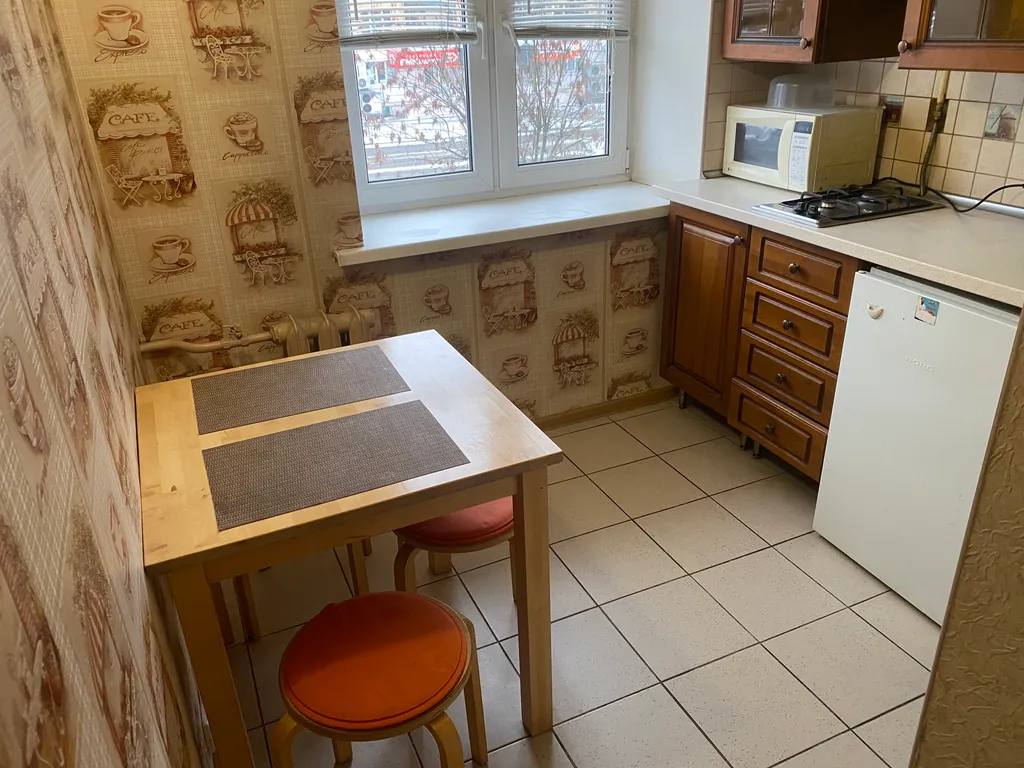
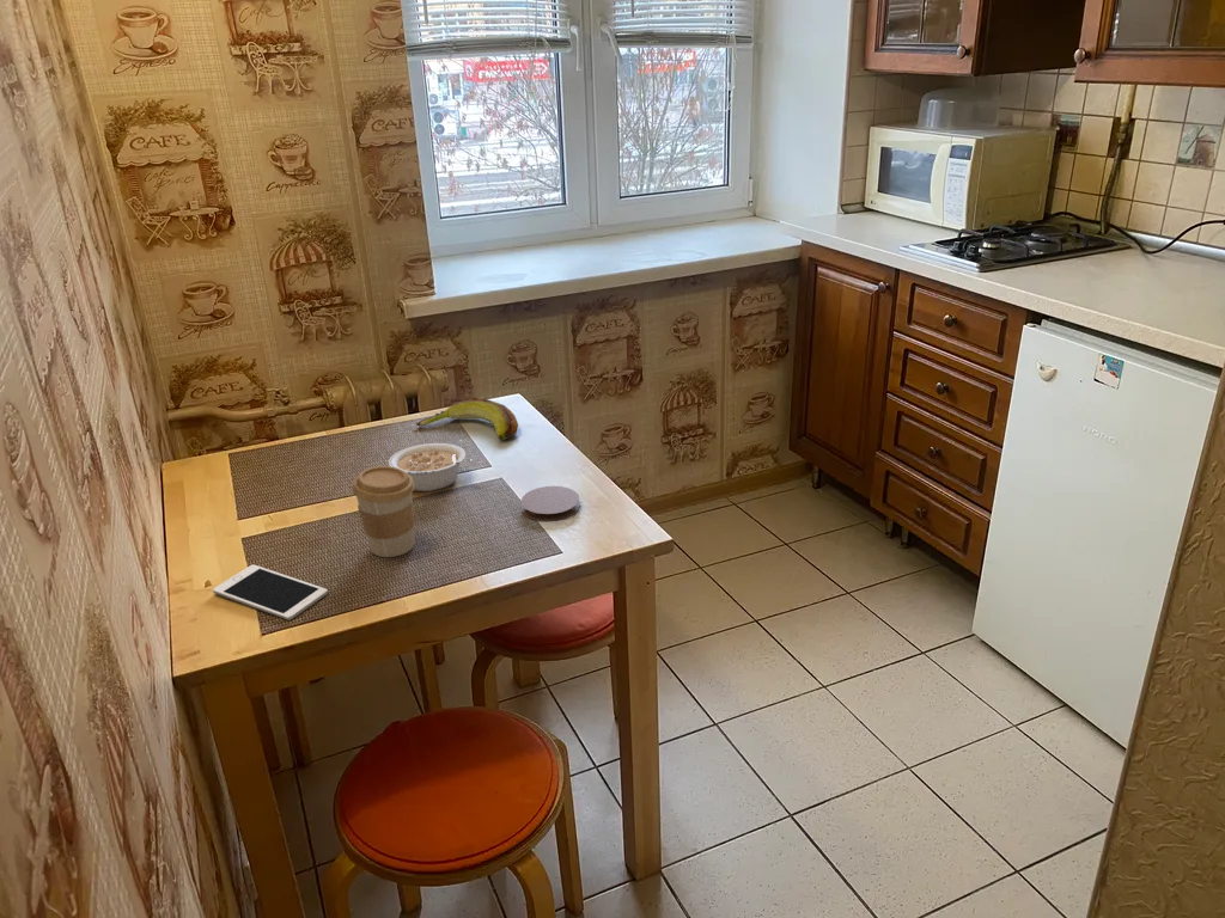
+ cell phone (269, 590)
+ coffee cup (386, 509)
+ banana (465, 417)
+ coaster (550, 502)
+ legume (431, 466)
